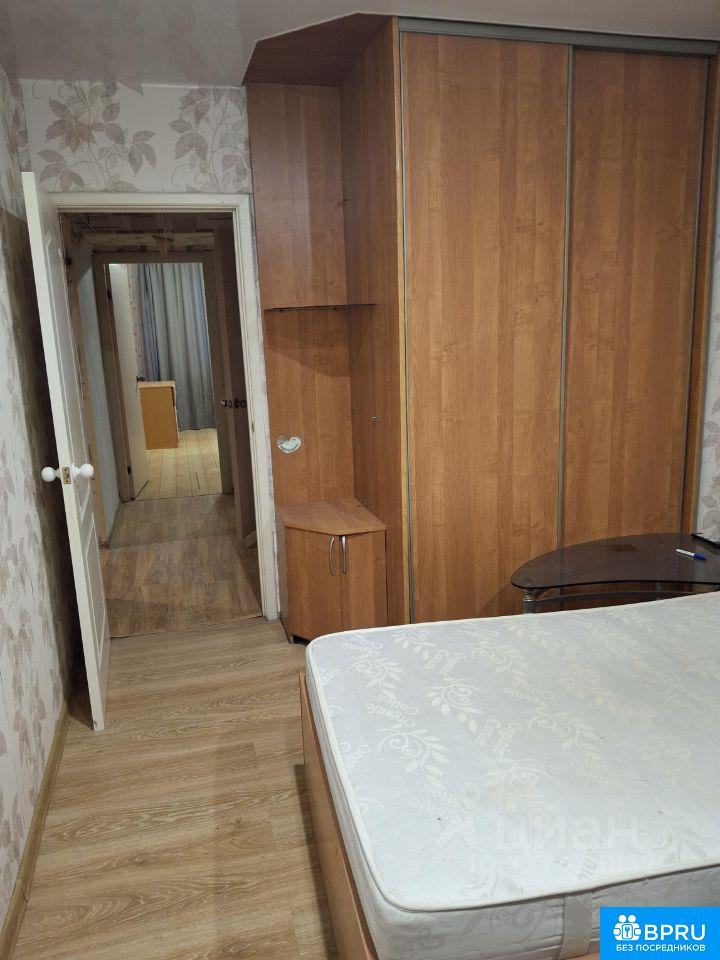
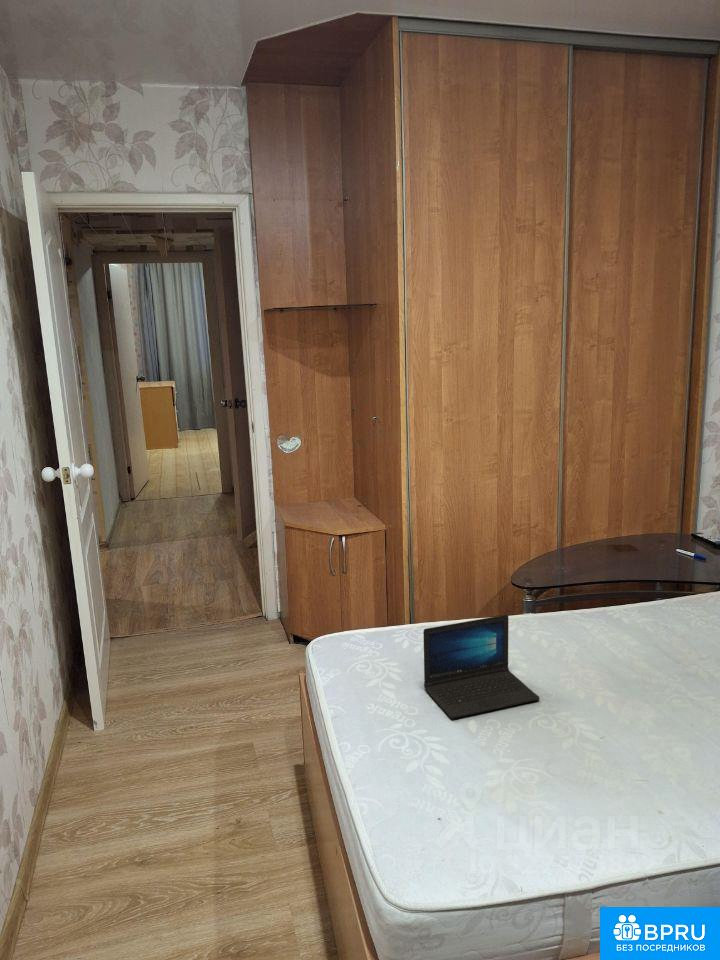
+ laptop (480, 663)
